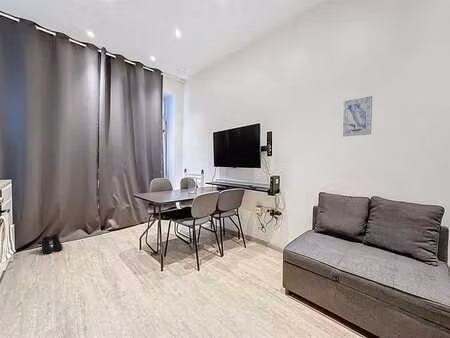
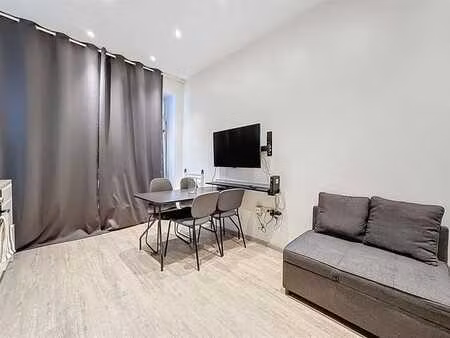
- wall art (357, 117)
- boots (52, 242)
